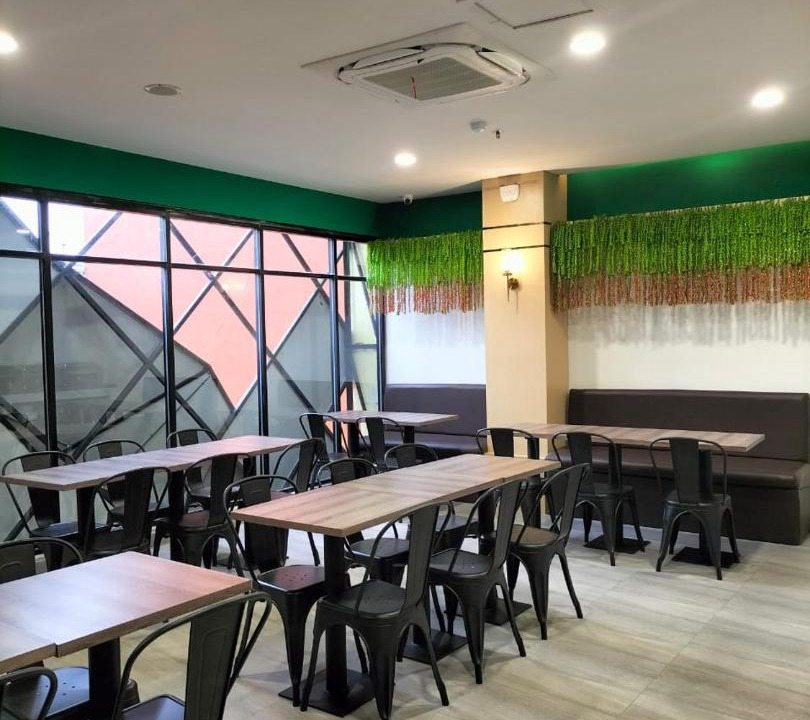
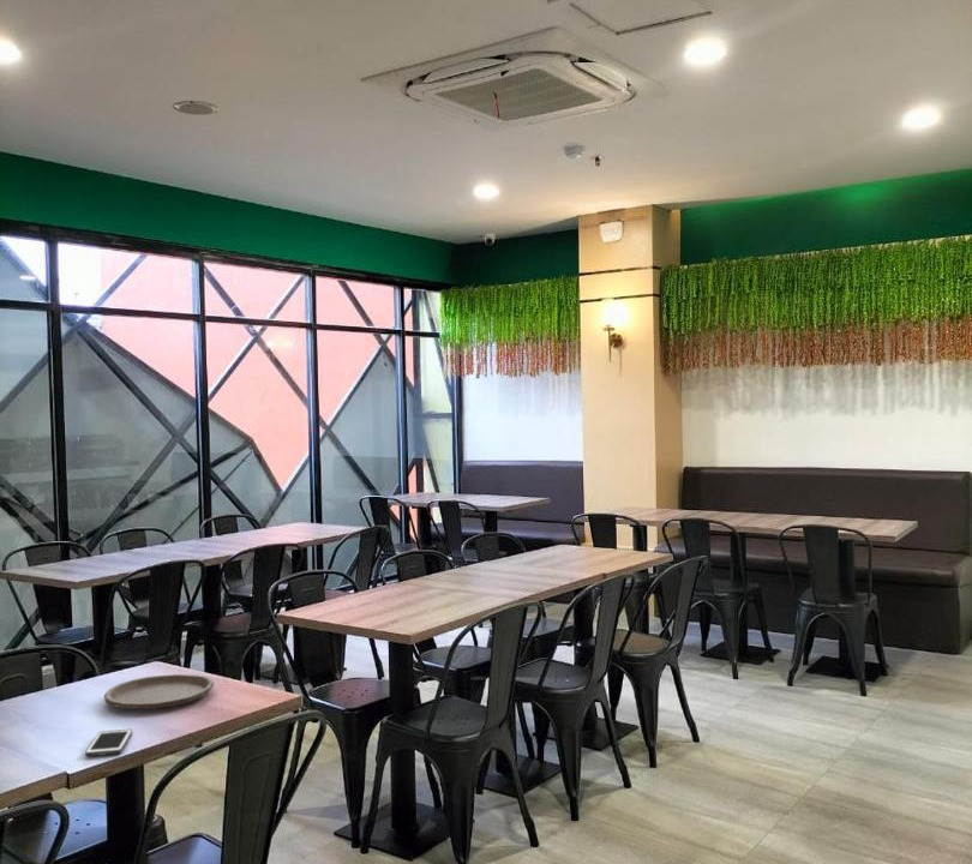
+ plate (160, 691)
+ cell phone (109, 742)
